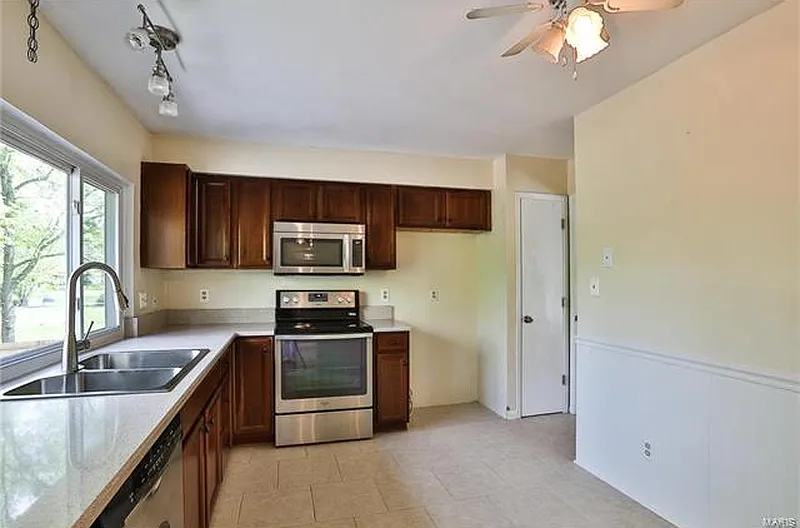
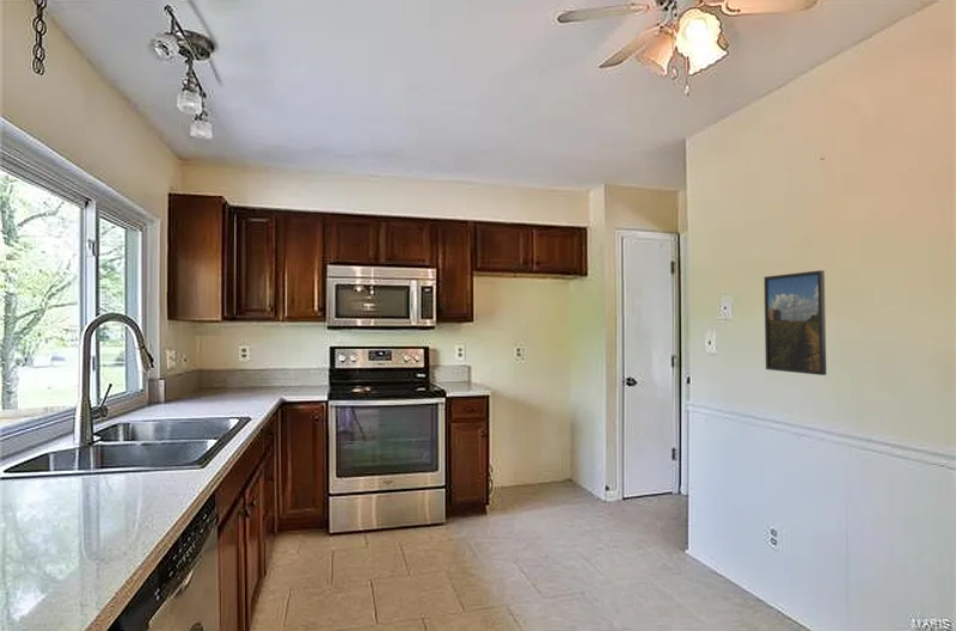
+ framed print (792, 323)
